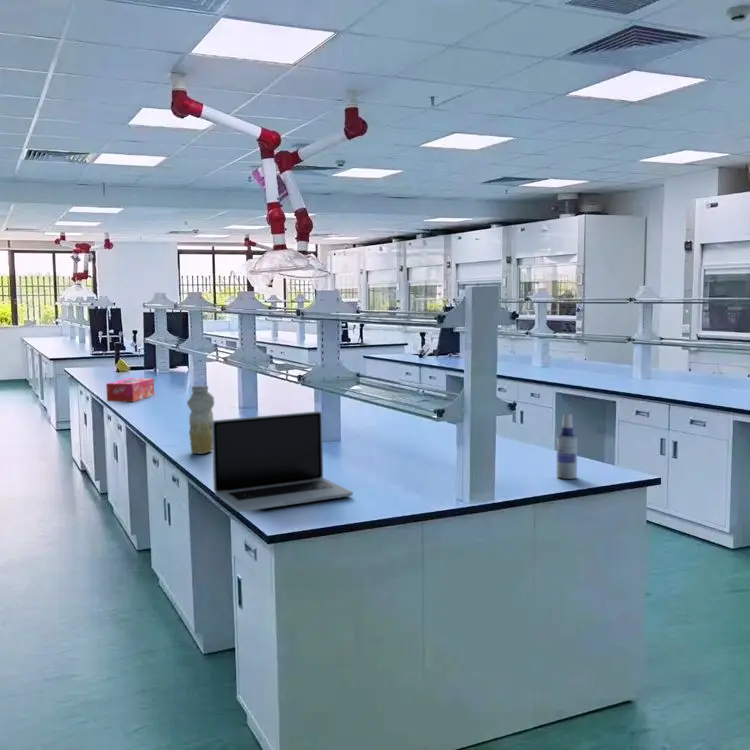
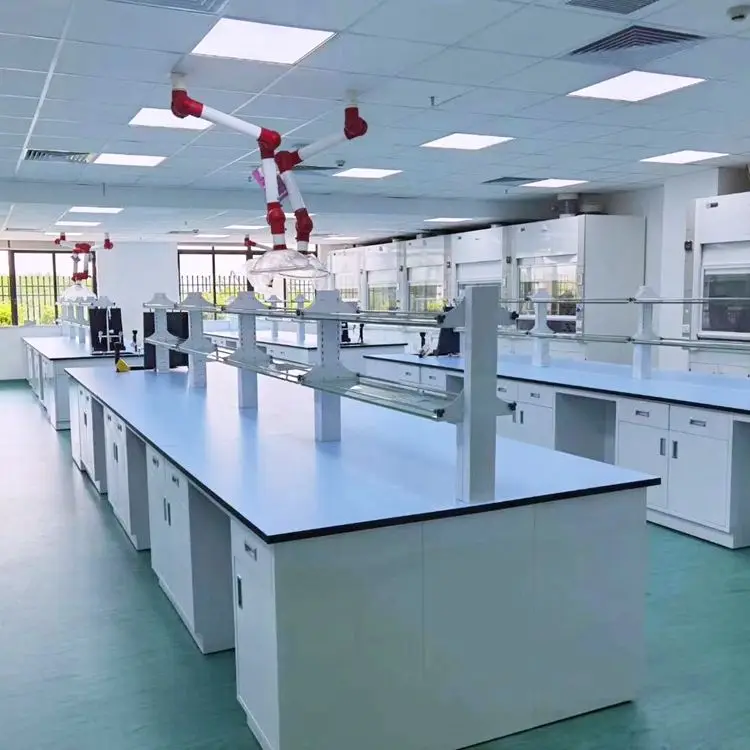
- beverage bottle (201, 419)
- laptop (282, 458)
- tissue box (131, 389)
- spray bottle (567, 445)
